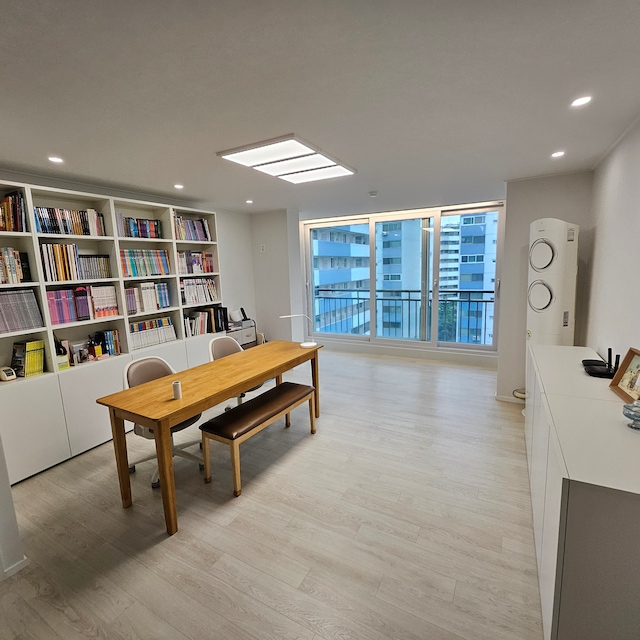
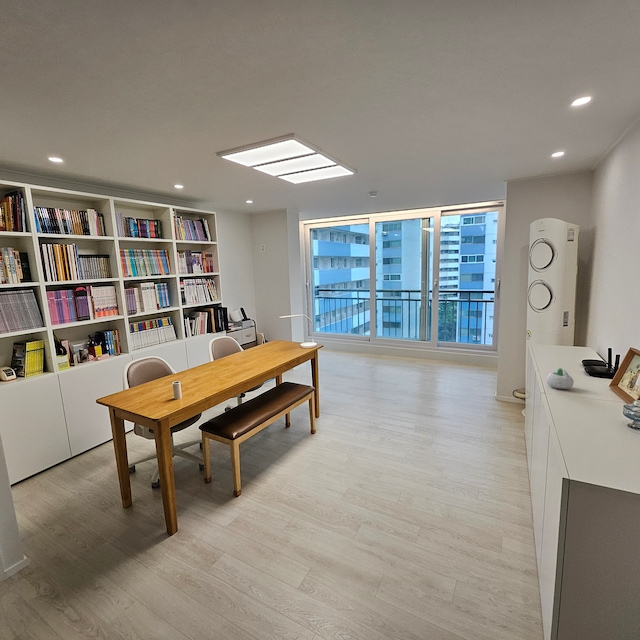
+ succulent planter (560, 378)
